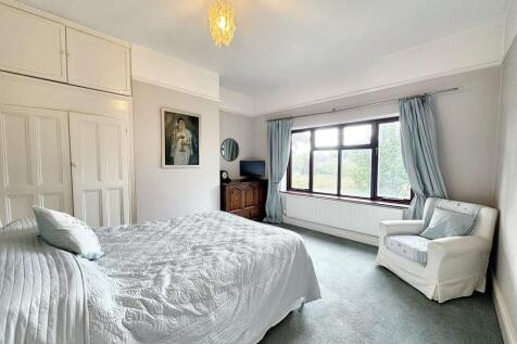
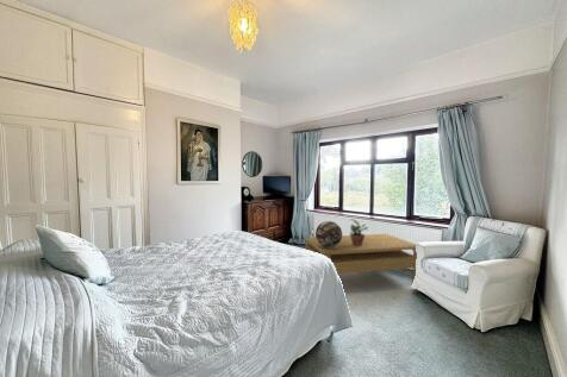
+ decorative sphere (329, 233)
+ coffee table (359, 260)
+ potted plant (360, 232)
